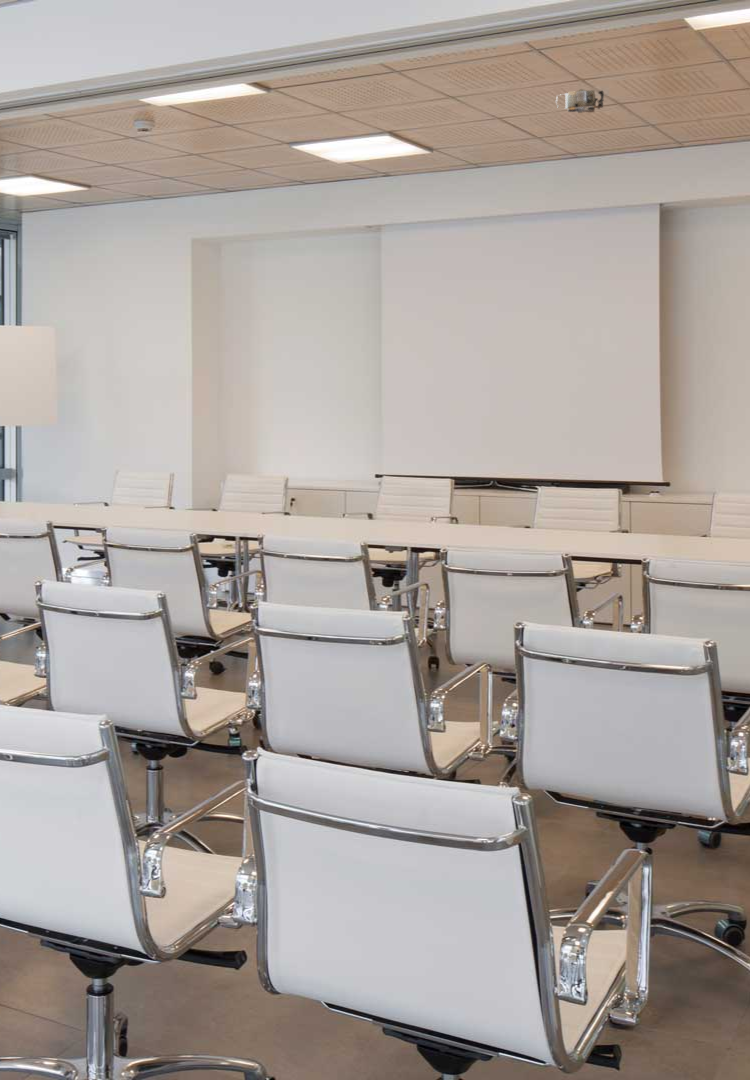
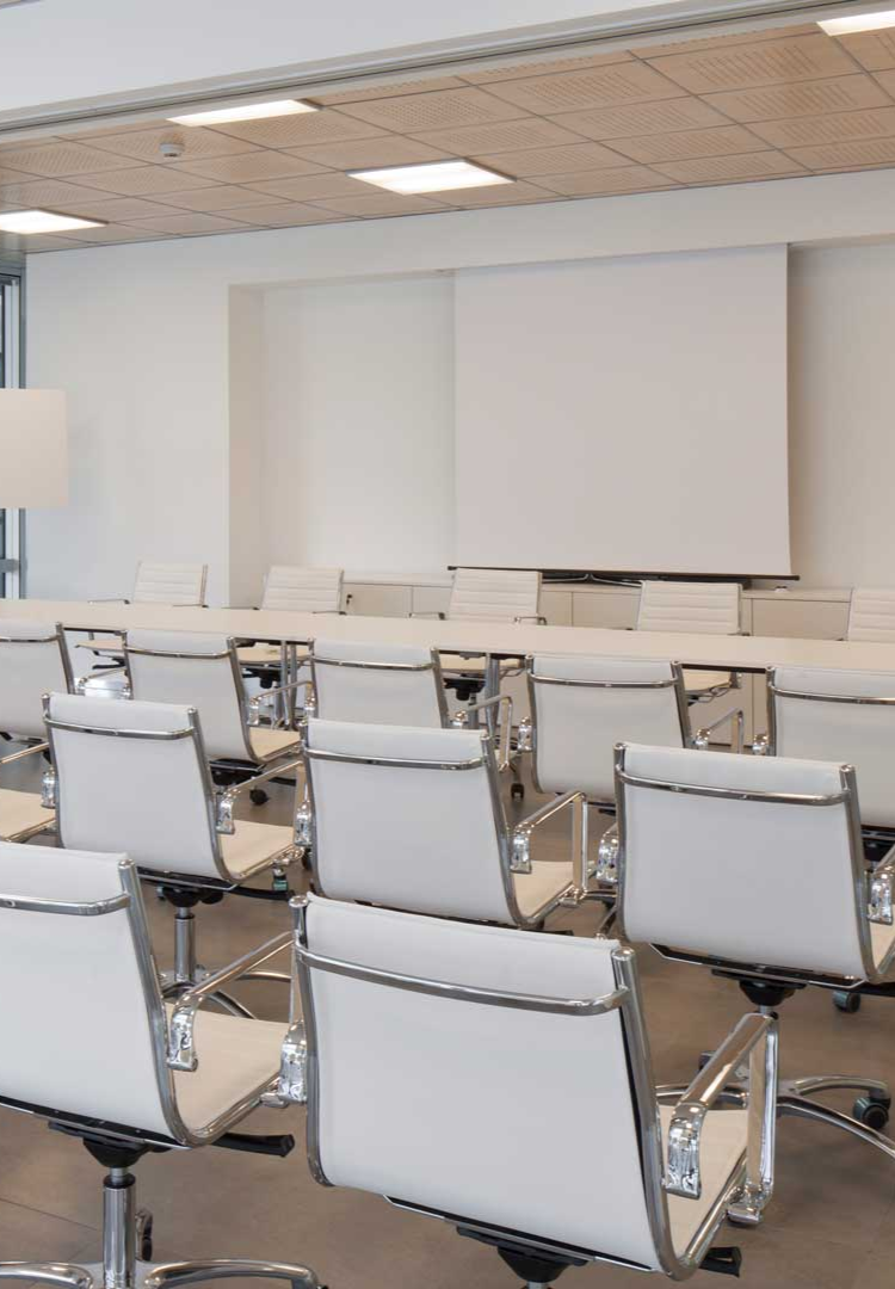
- projector (579, 100)
